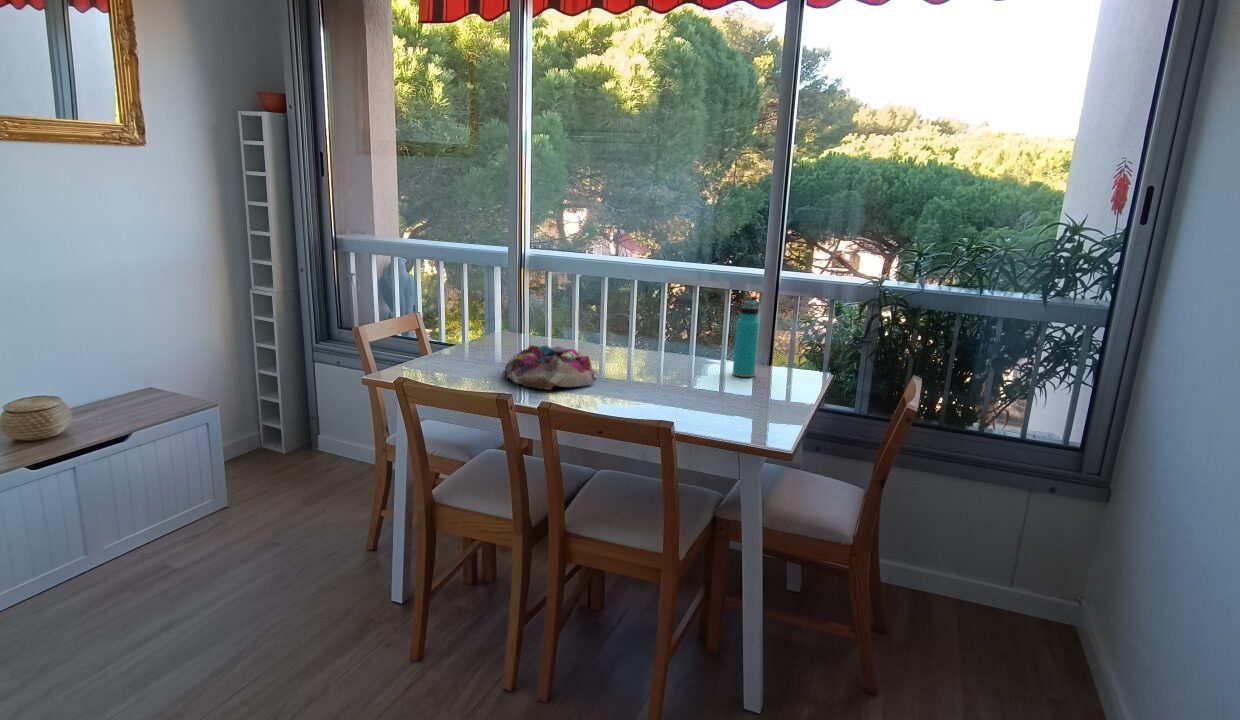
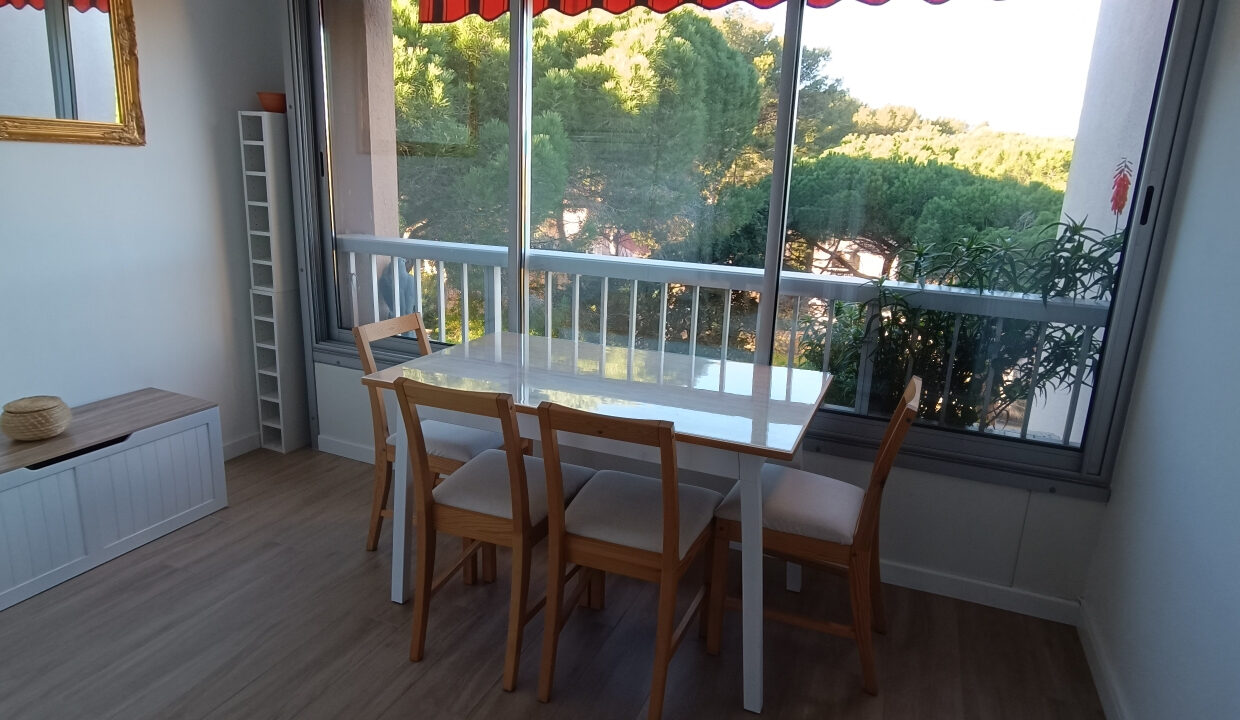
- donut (550, 363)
- water bottle (746, 338)
